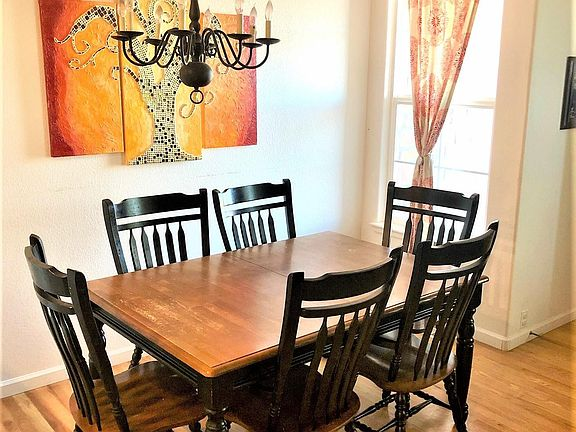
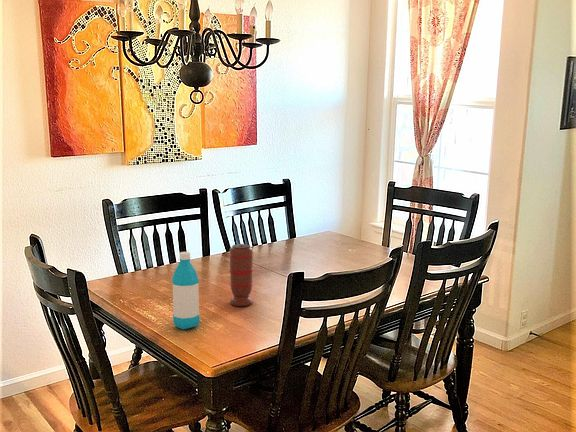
+ spice grinder (241, 274)
+ water bottle (185, 289)
